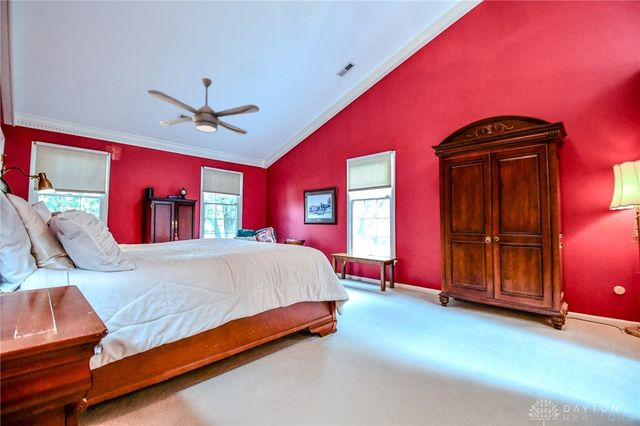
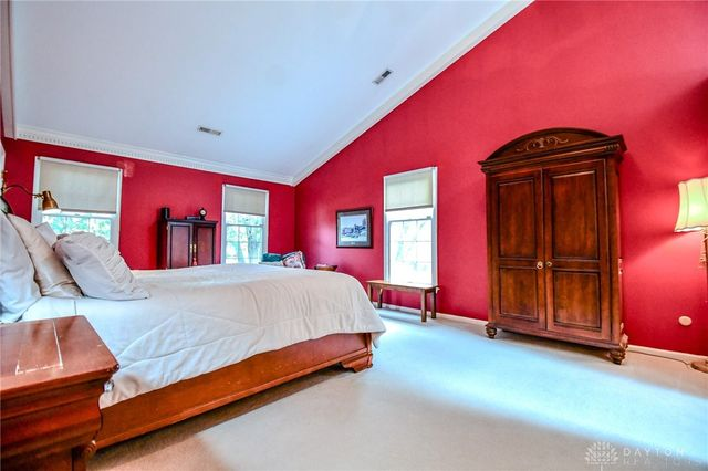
- ceiling fan (206, 104)
